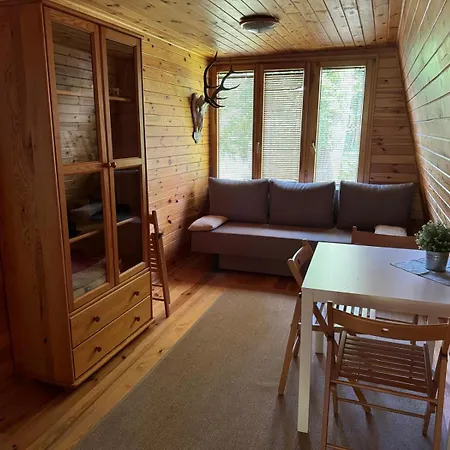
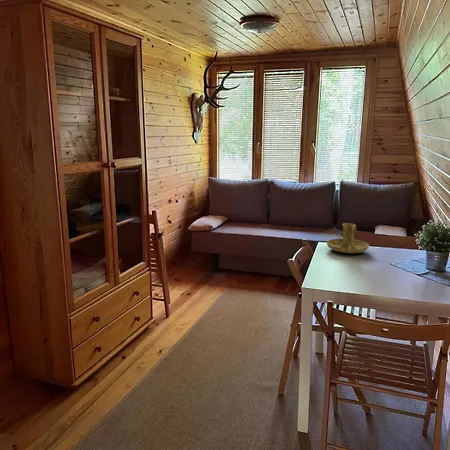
+ candle holder (348, 238)
